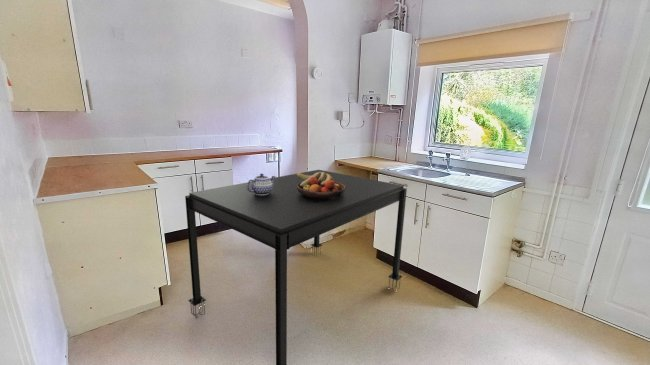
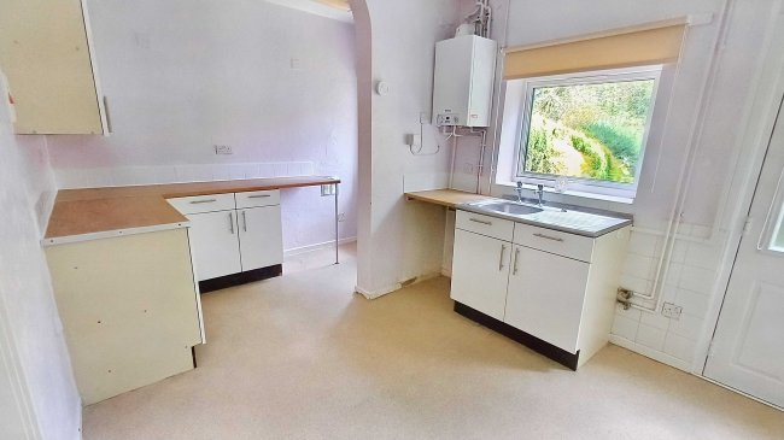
- fruit bowl (320, 183)
- teapot (261, 183)
- dining table (304, 241)
